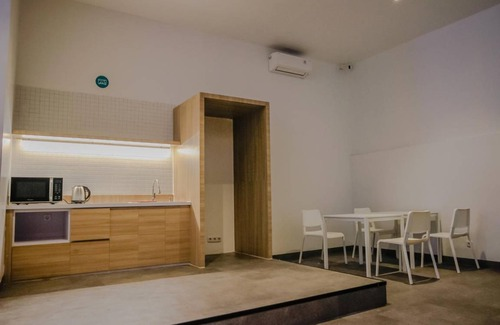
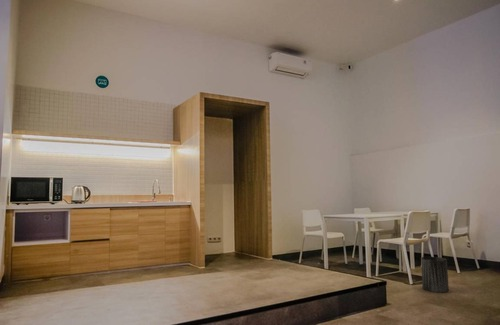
+ trash can (434, 273)
